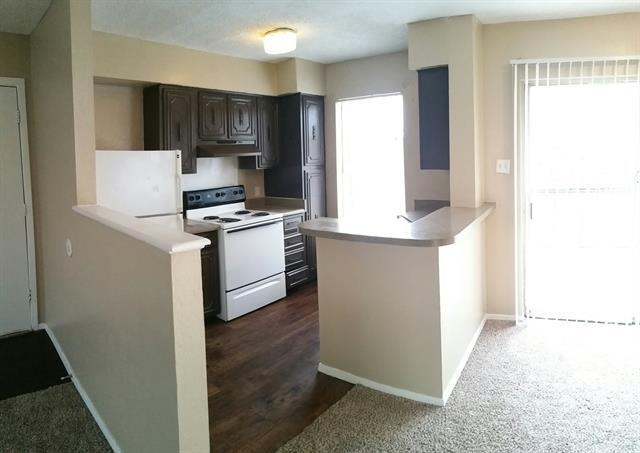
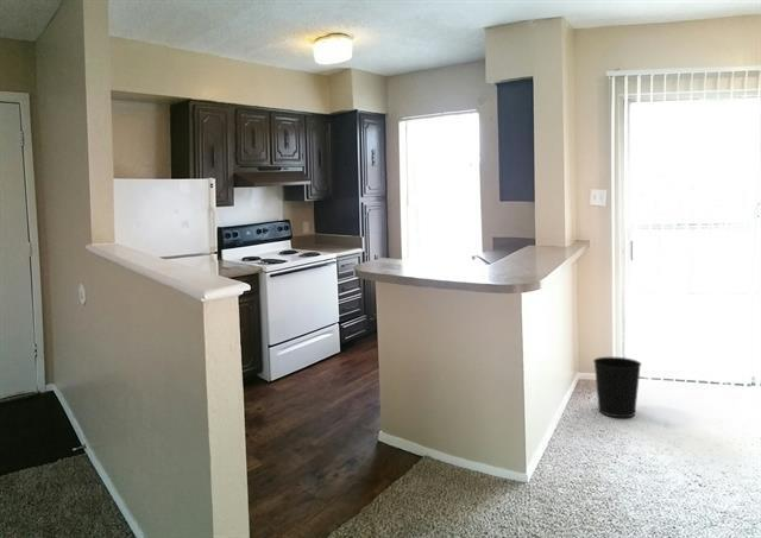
+ wastebasket (616, 386)
